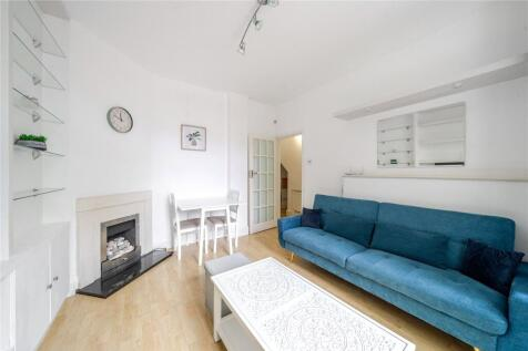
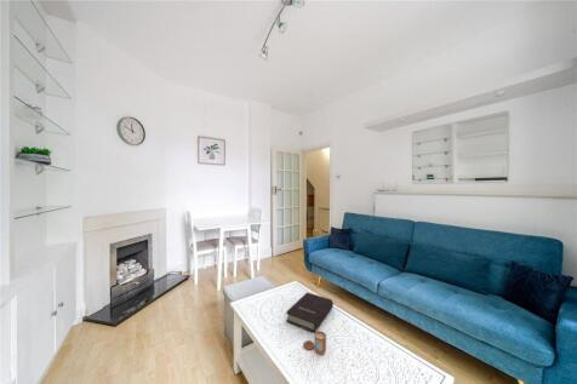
+ book (310, 310)
+ candle (315, 340)
